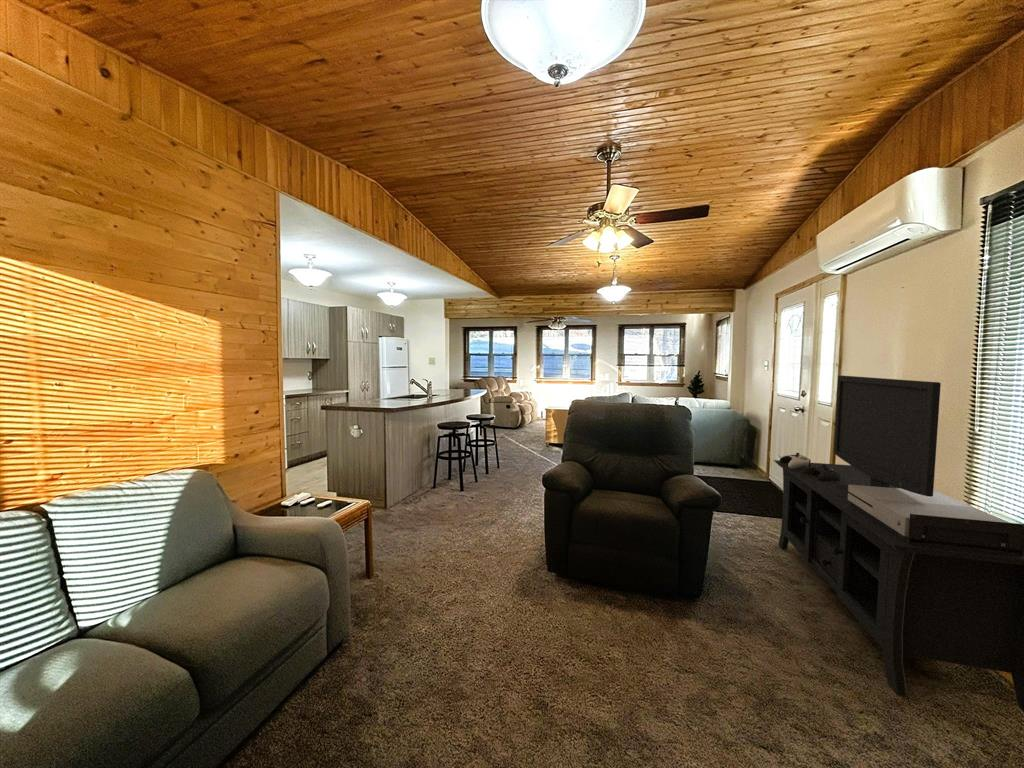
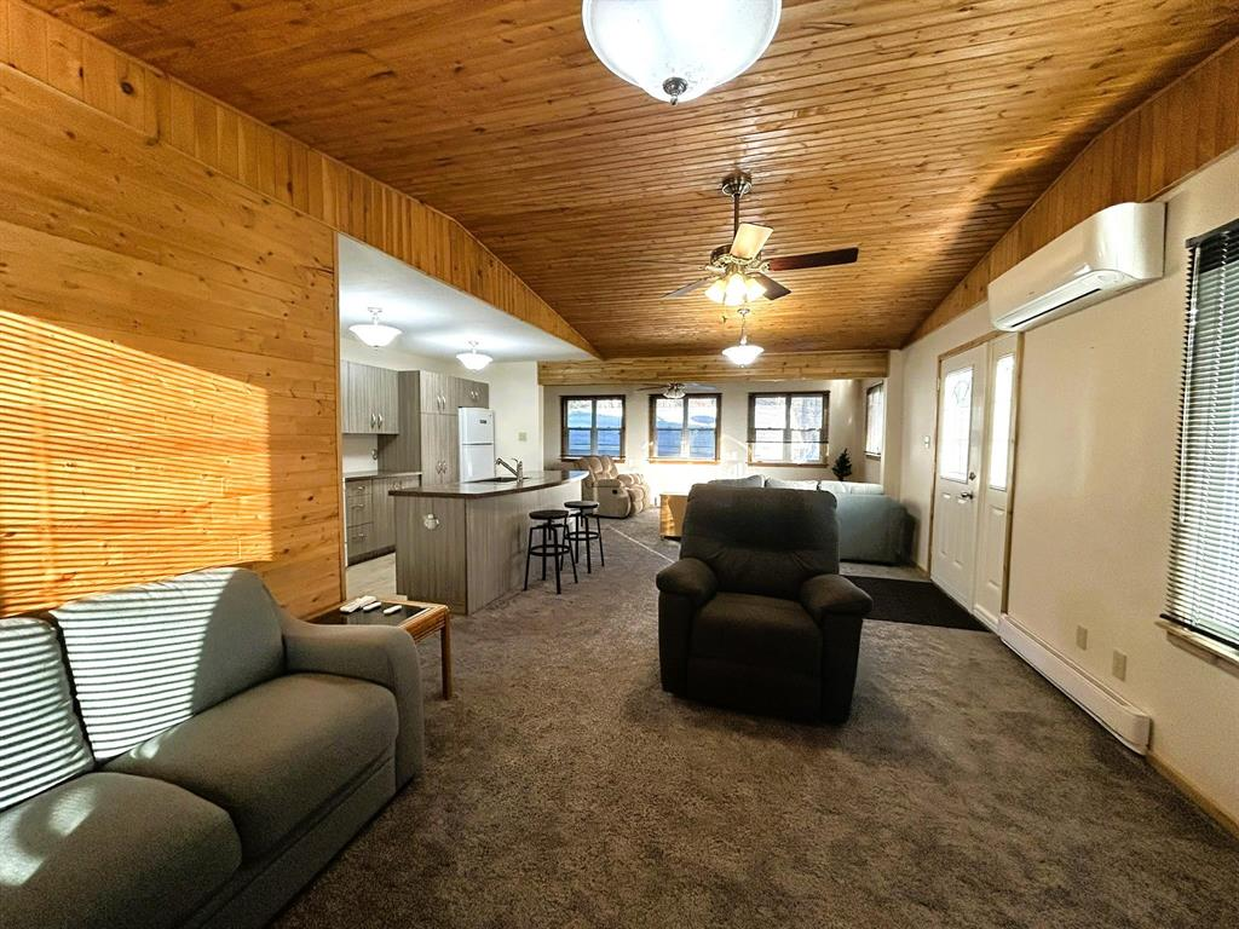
- media console (870, 492)
